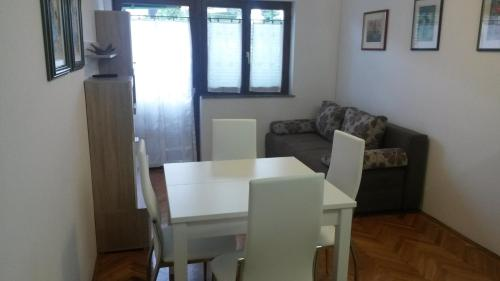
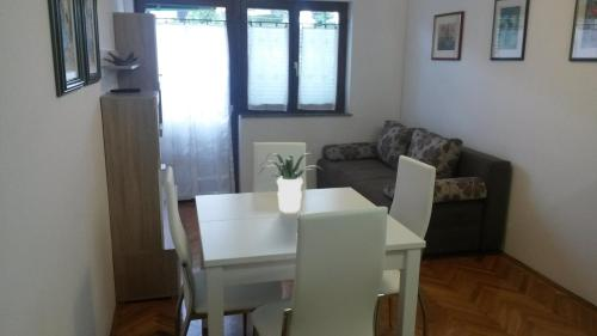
+ potted plant (289, 182)
